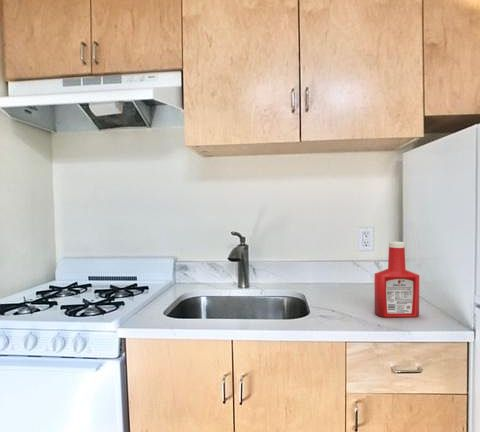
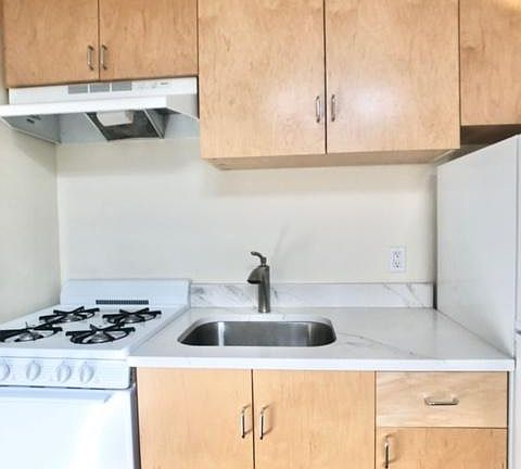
- soap bottle (396, 278)
